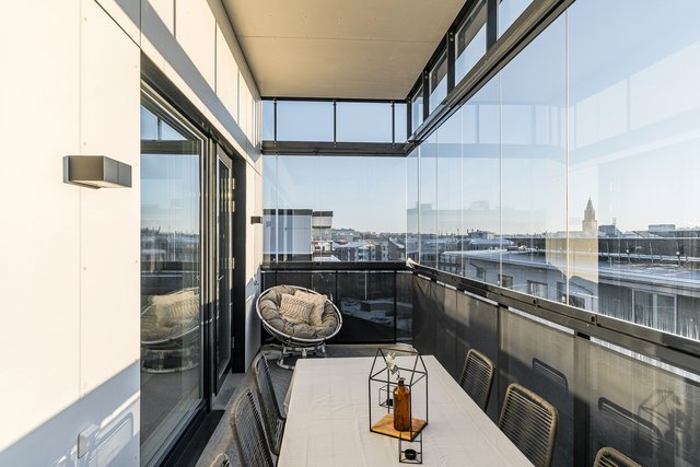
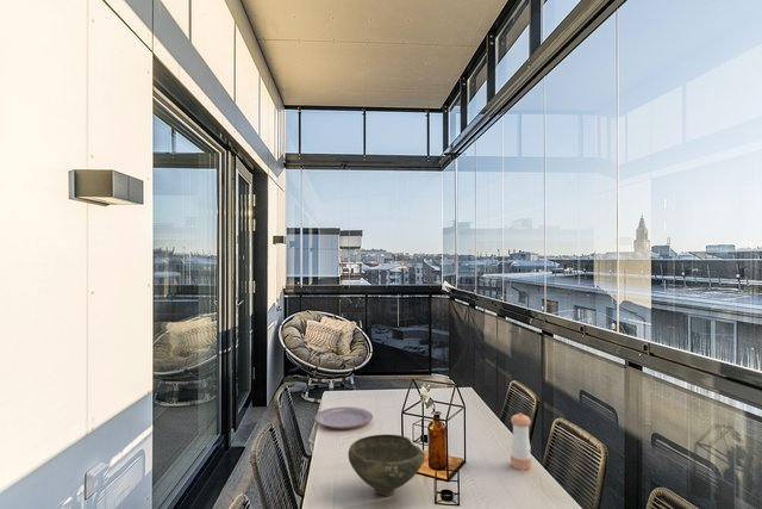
+ plate (343, 418)
+ pepper shaker (520, 439)
+ bowl (386, 470)
